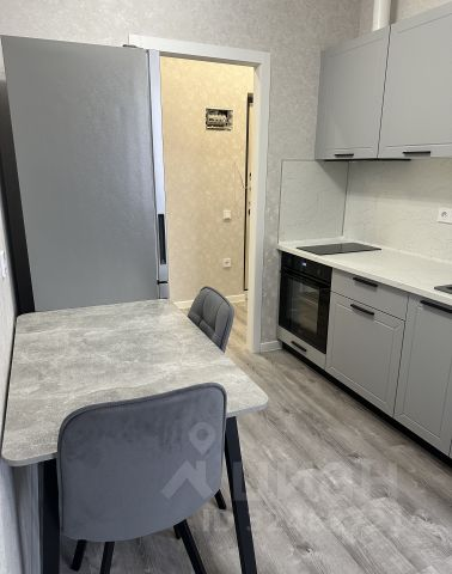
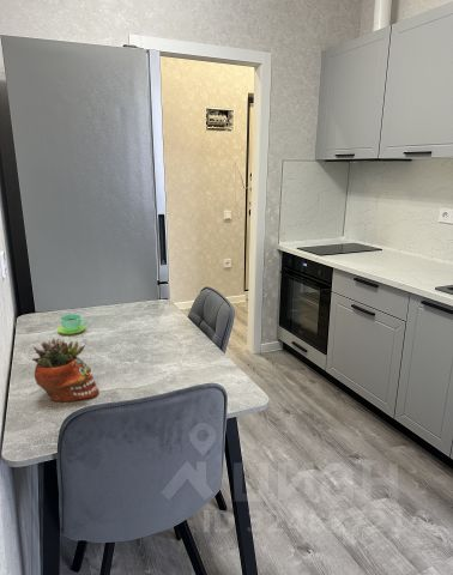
+ succulent planter (66, 367)
+ cup (71, 323)
